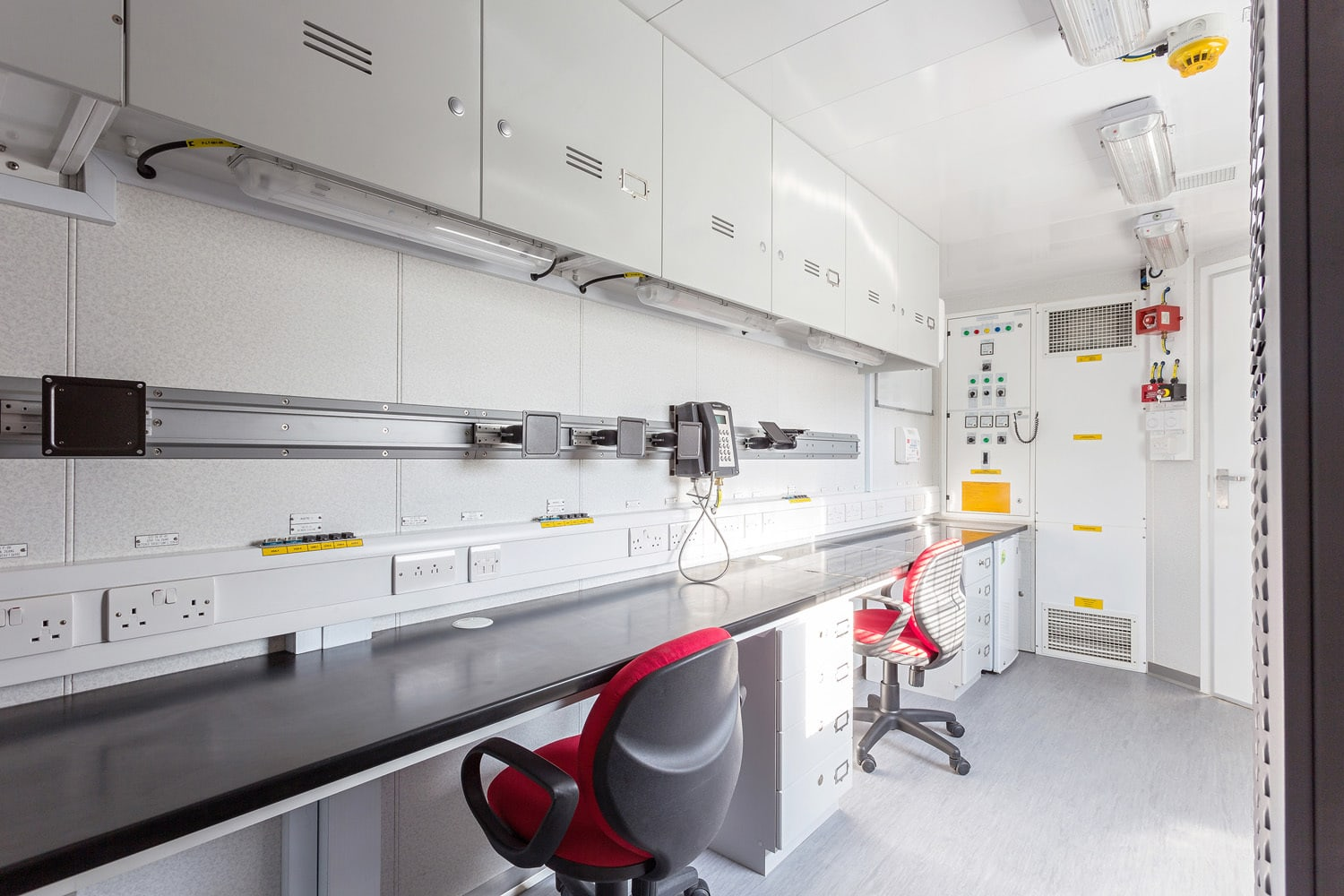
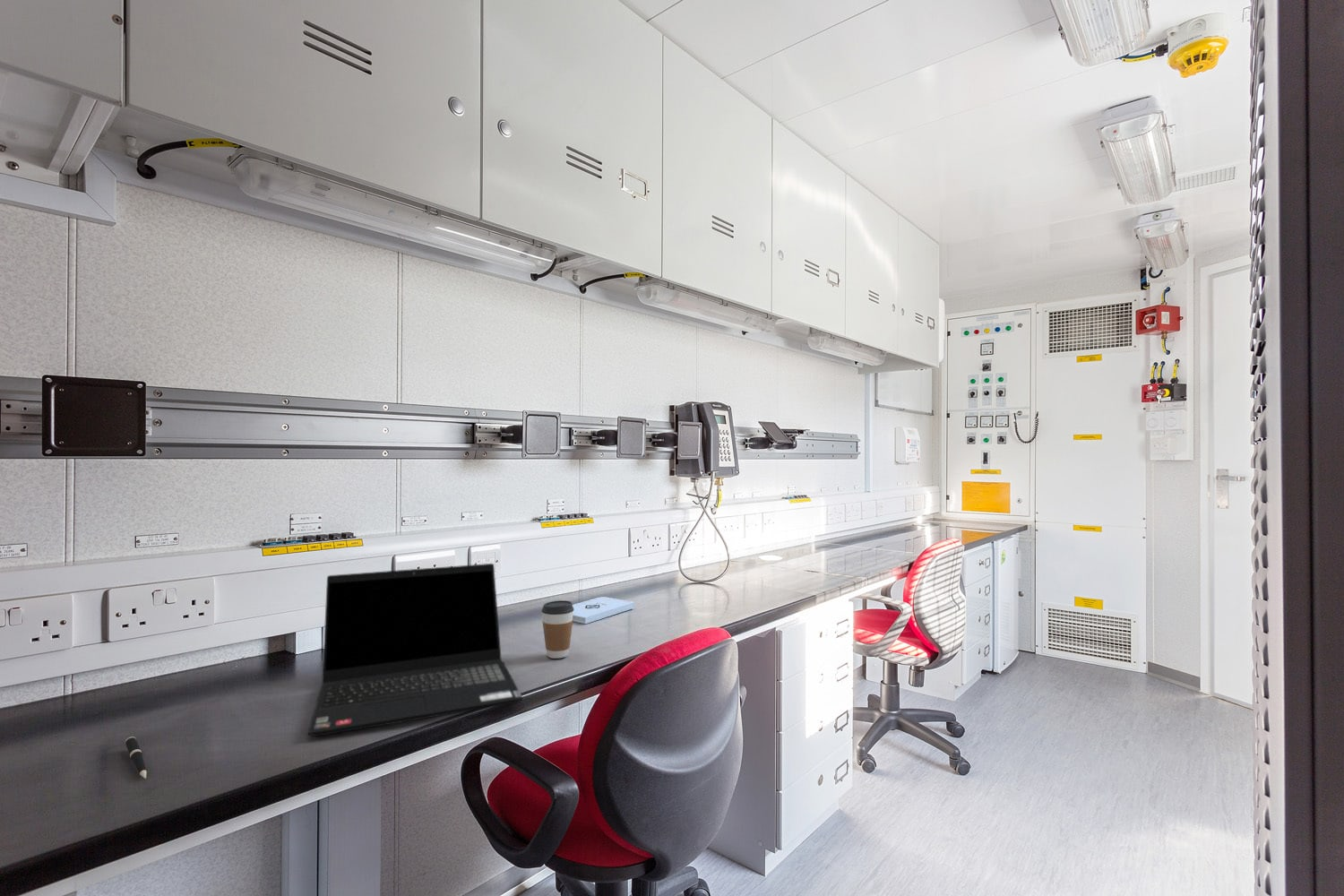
+ laptop computer (418, 636)
+ pen (137, 757)
+ coffee cup (557, 629)
+ notepad (594, 608)
